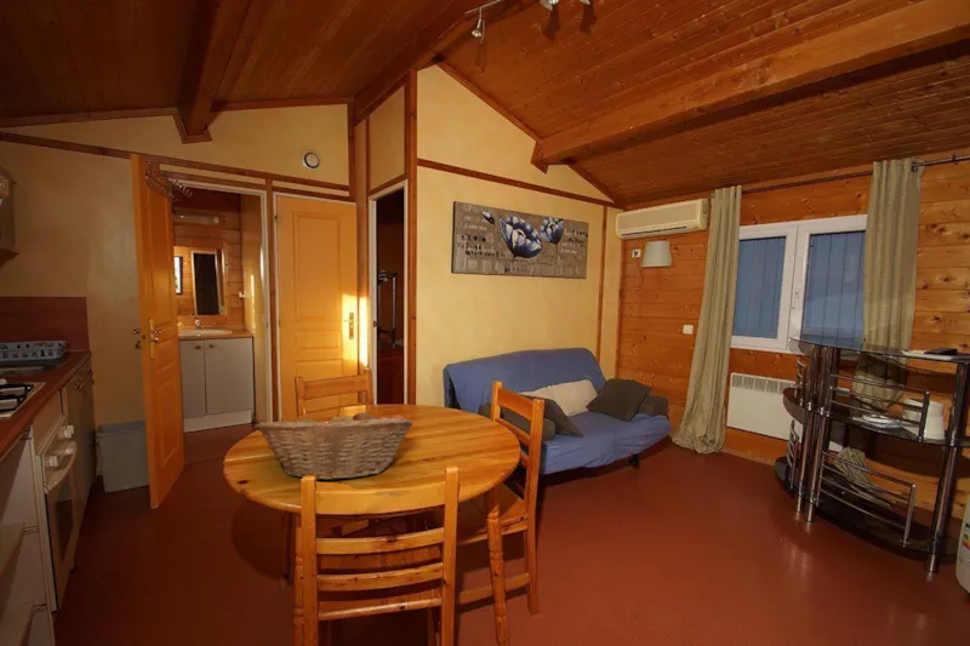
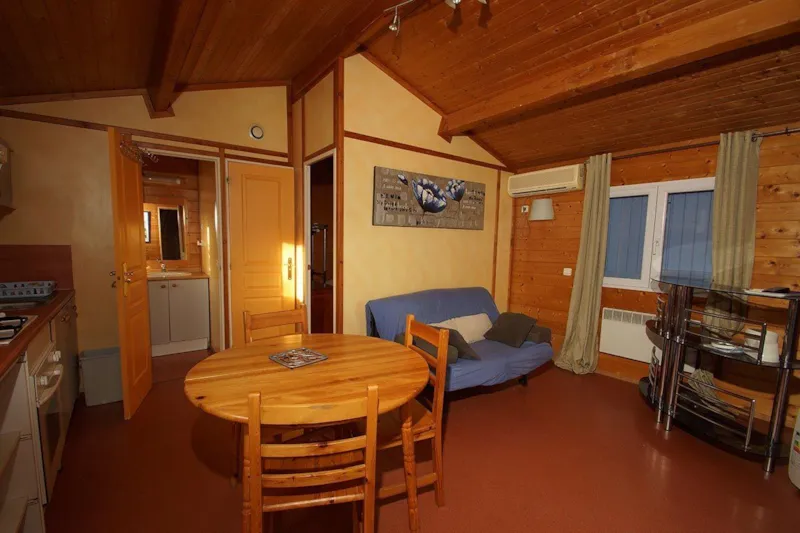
- fruit basket (337, 435)
